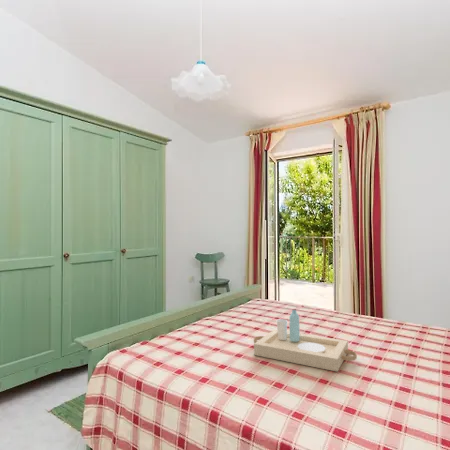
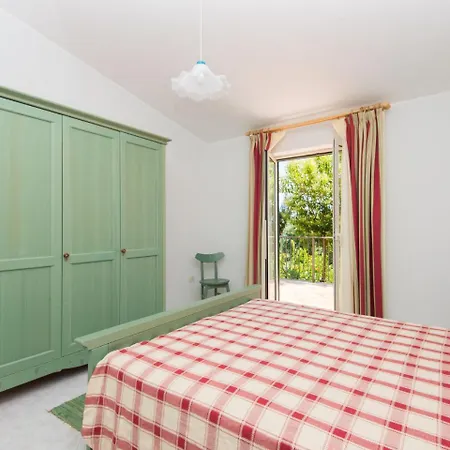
- serving tray (301, 334)
